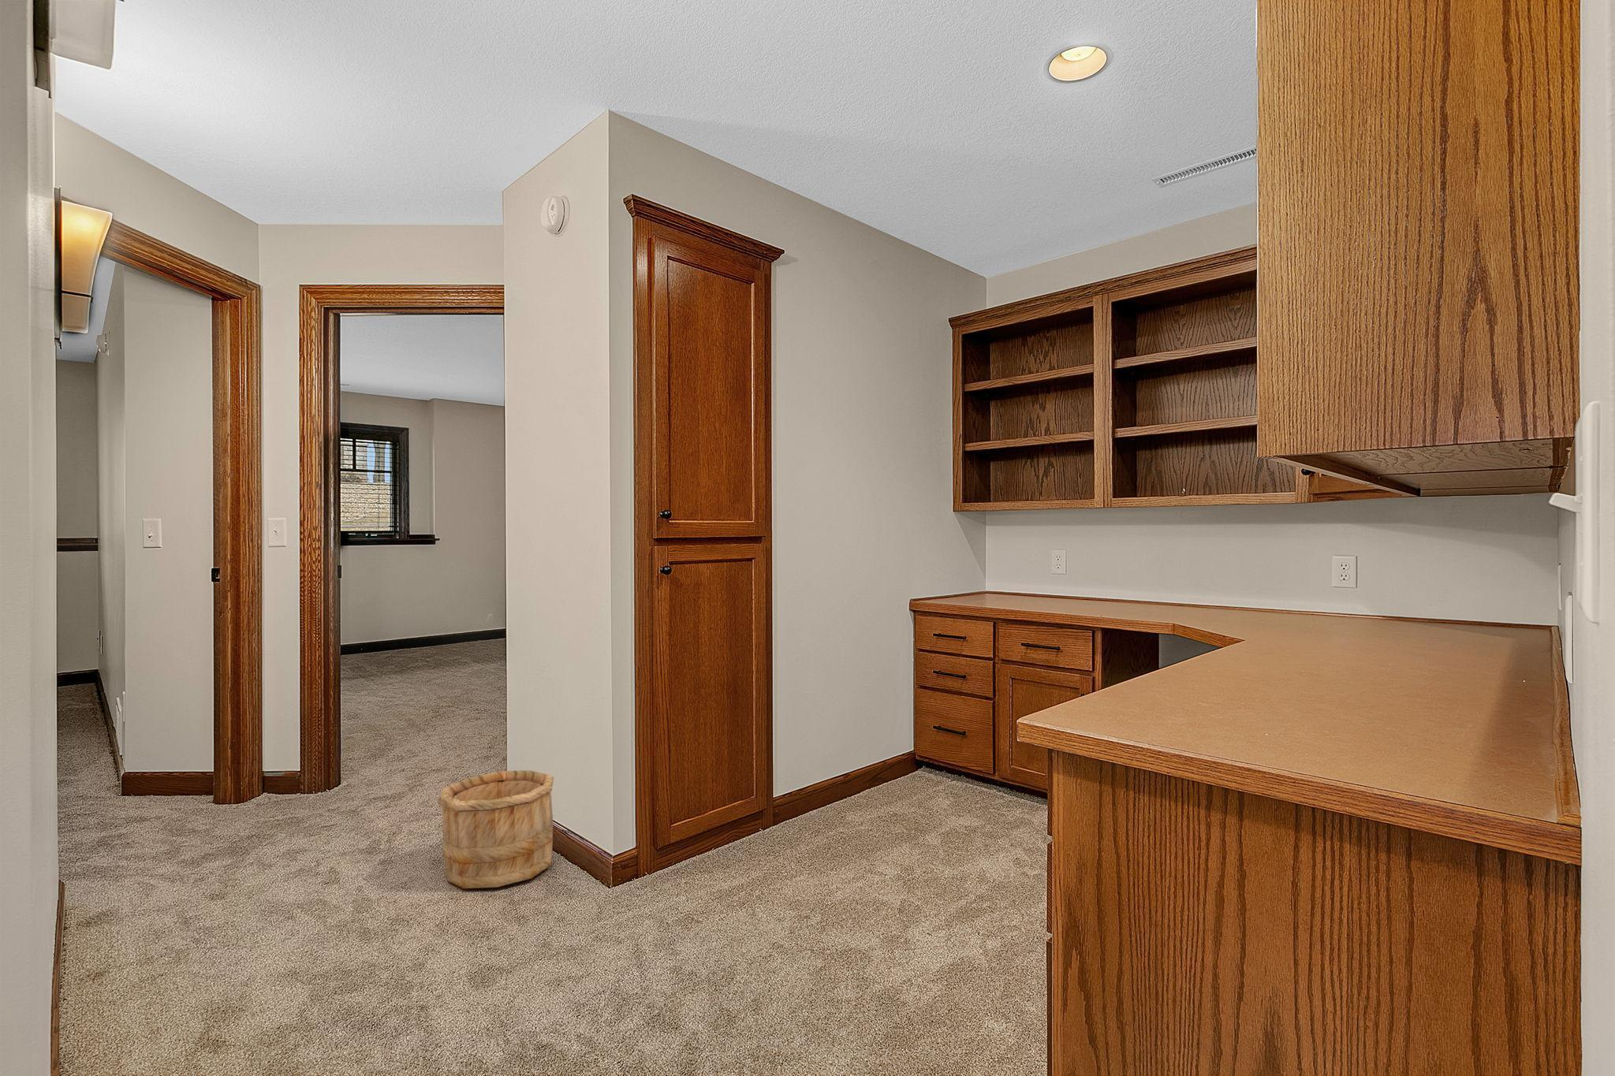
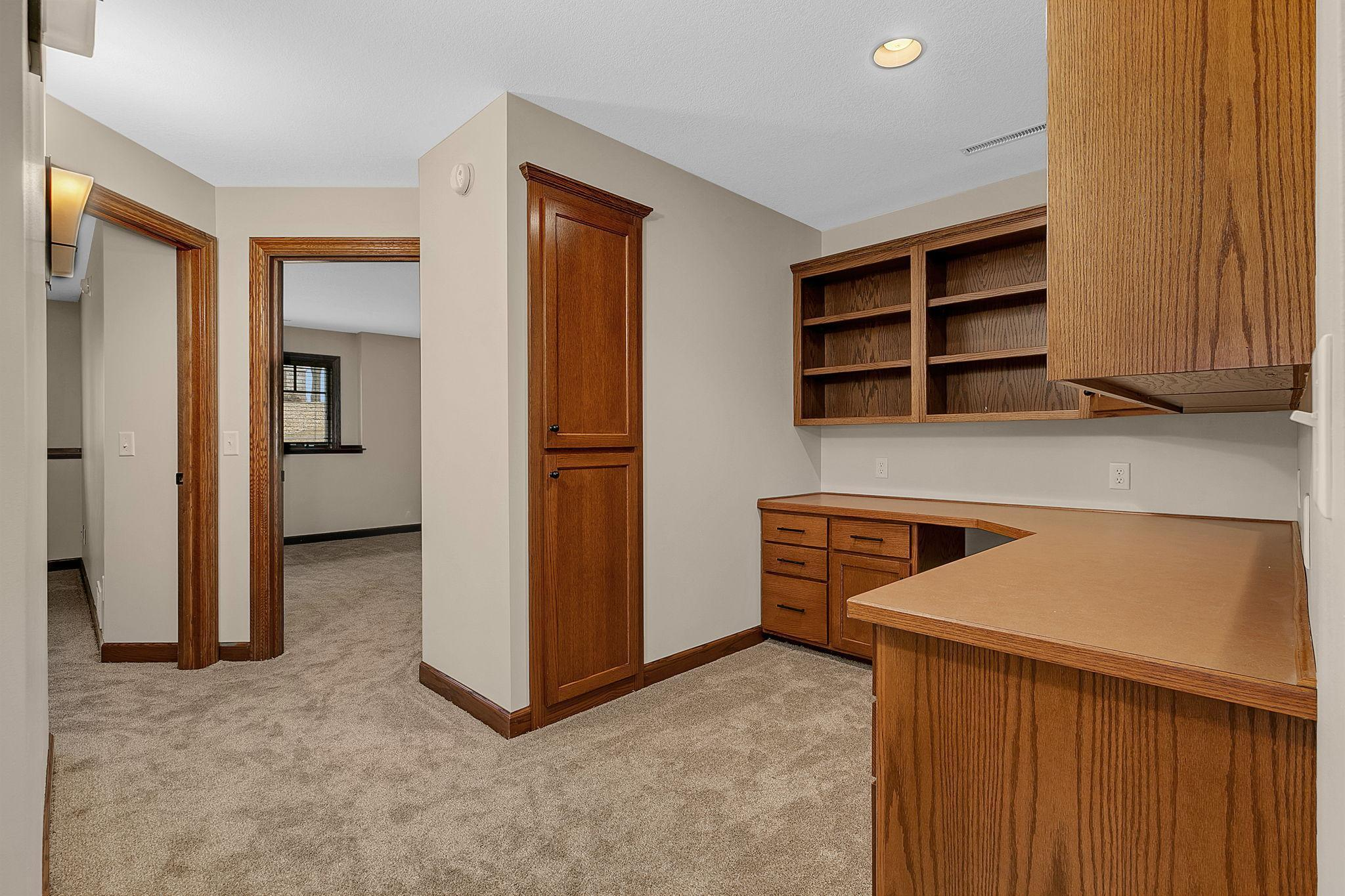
- wooden bucket (498, 826)
